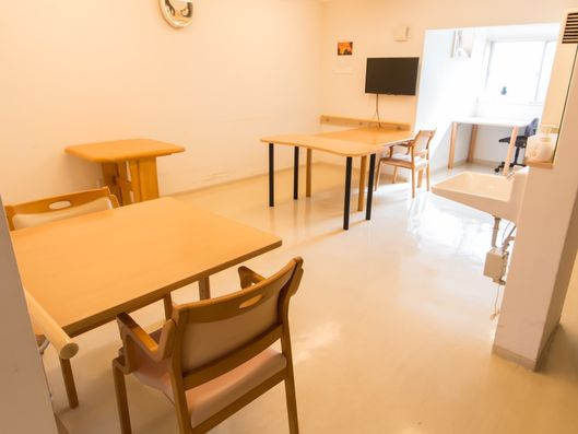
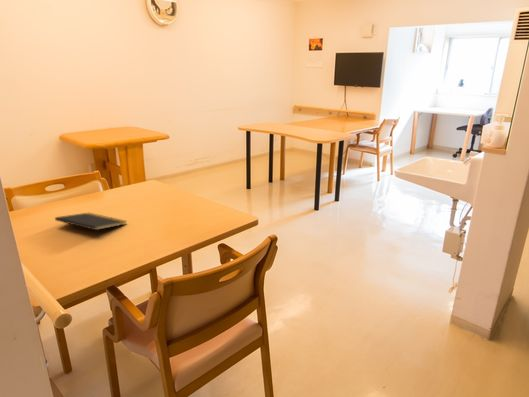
+ notepad (91, 220)
